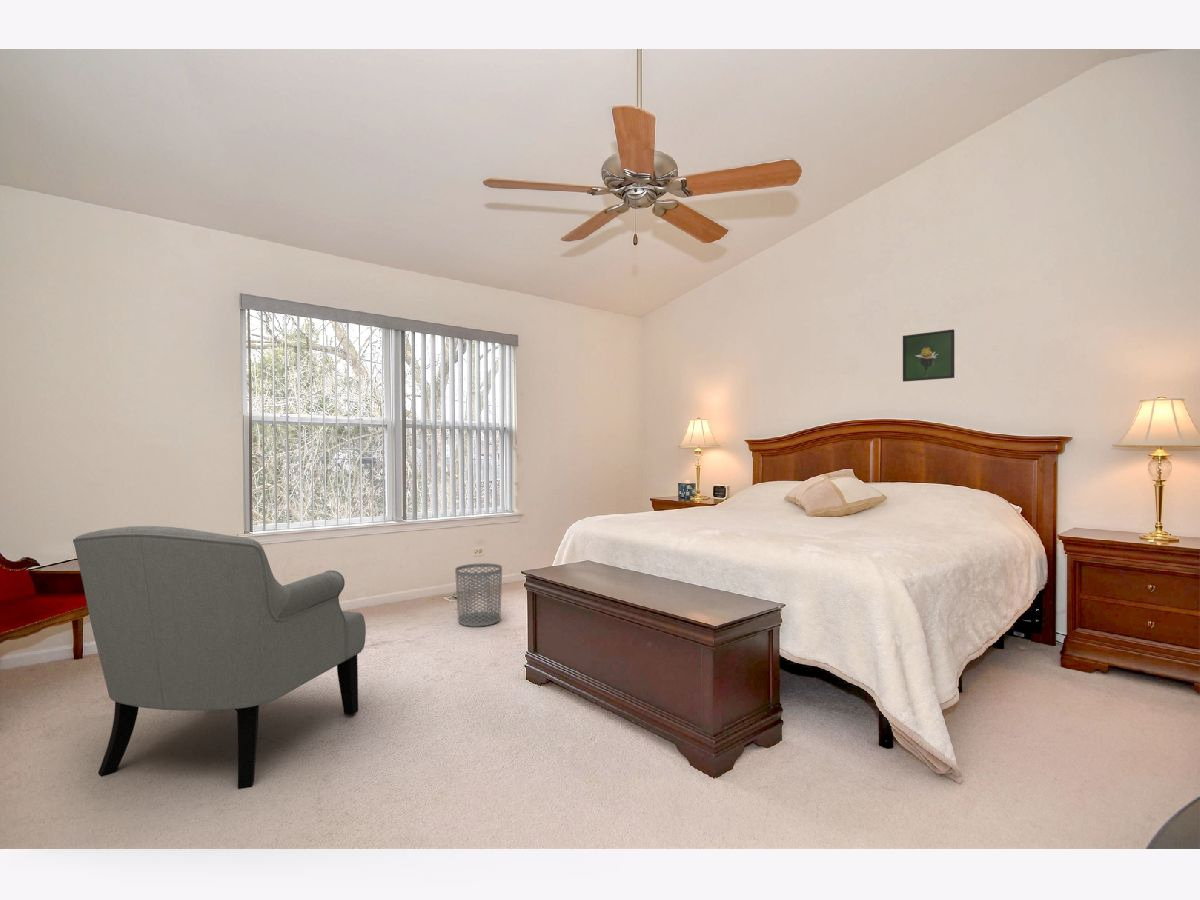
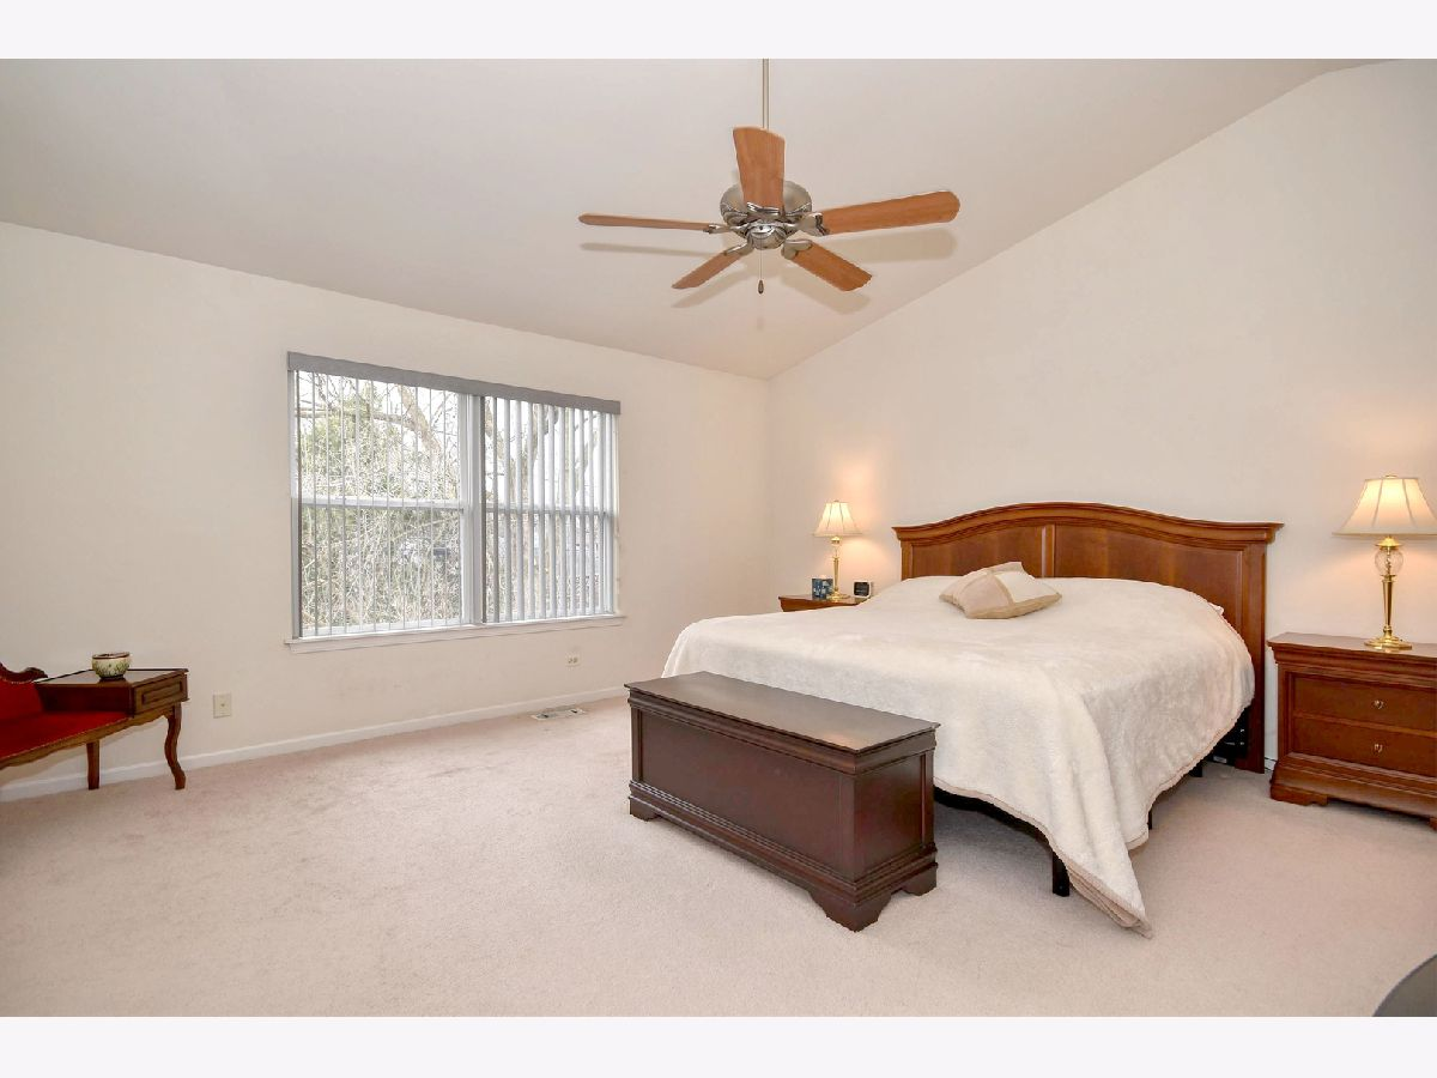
- waste bin (479, 594)
- chair (228, 629)
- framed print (927, 356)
